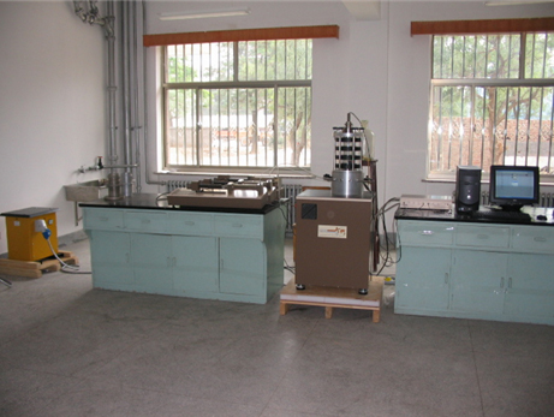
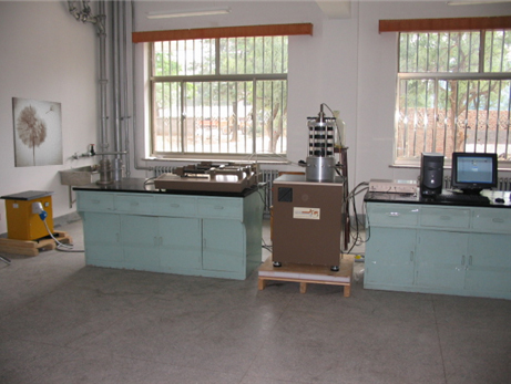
+ wall art (39, 133)
